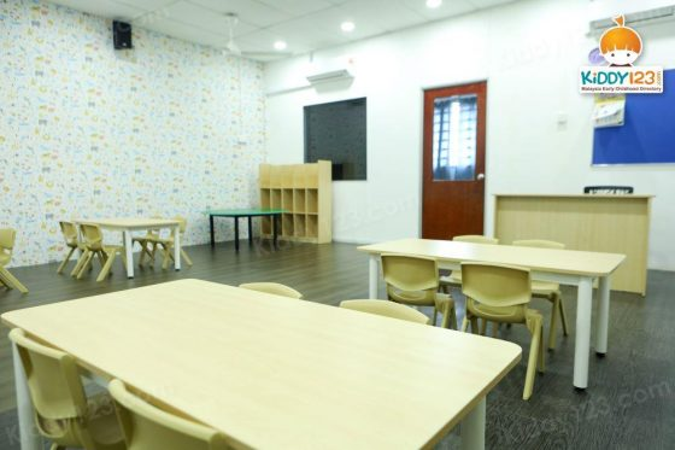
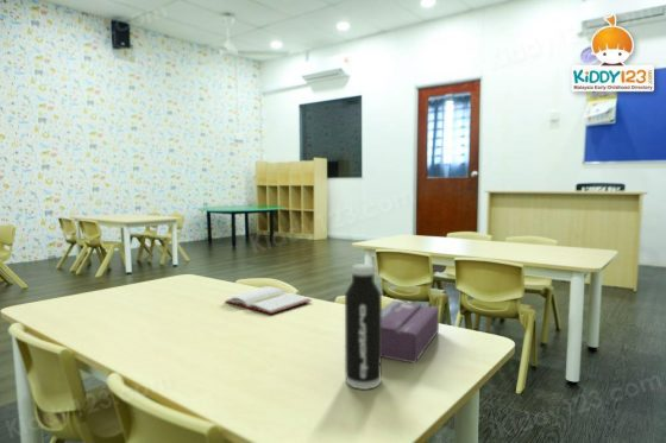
+ notebook (268, 298)
+ water bottle (363, 324)
+ tissue box (402, 328)
